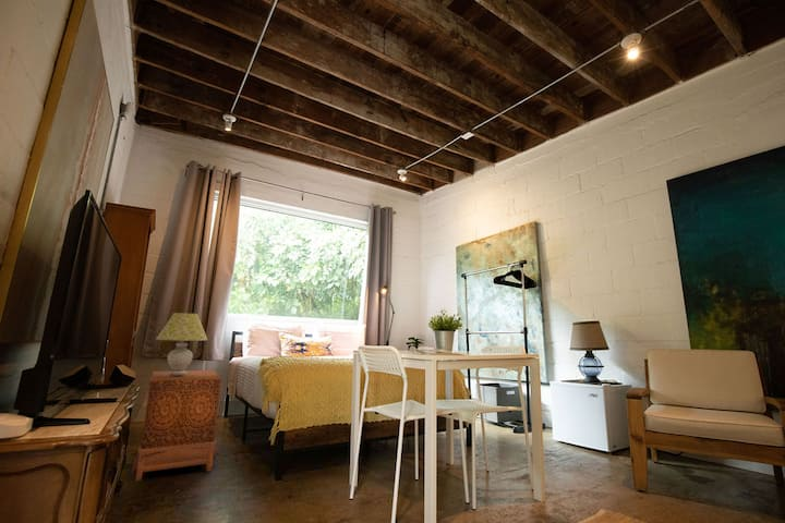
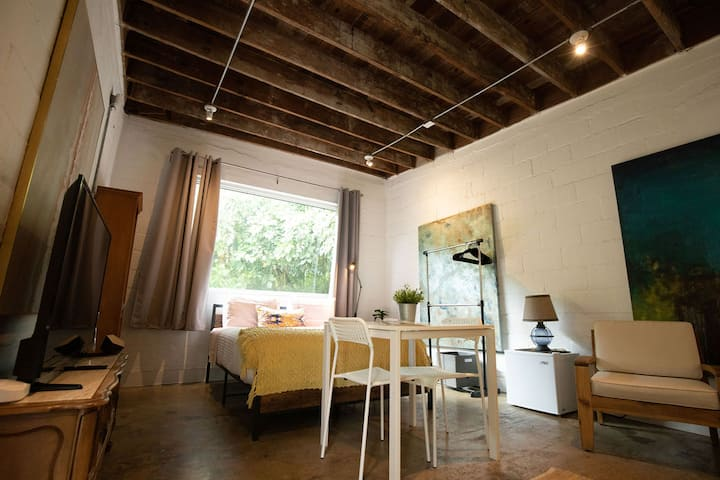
- table lamp (181, 343)
- canopy bed (181, 417)
